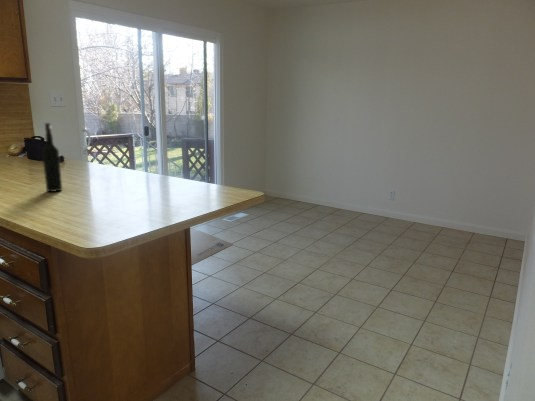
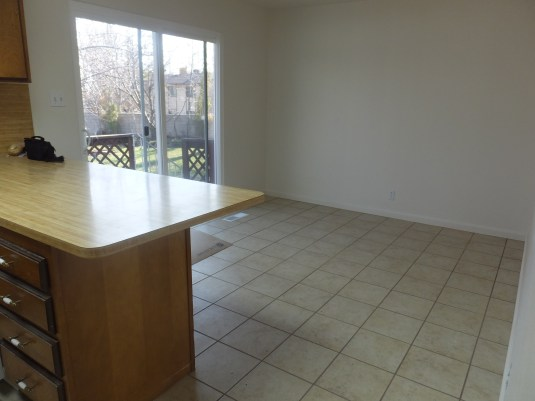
- wine bottle (51, 157)
